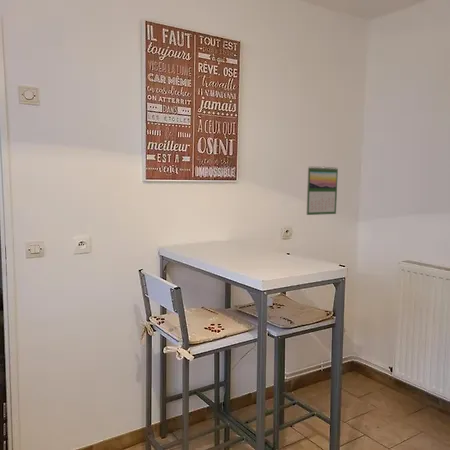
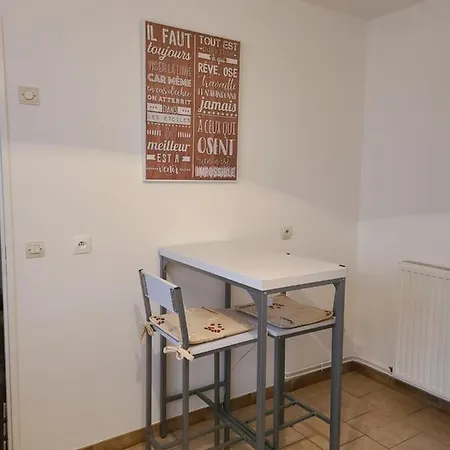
- calendar (322, 190)
